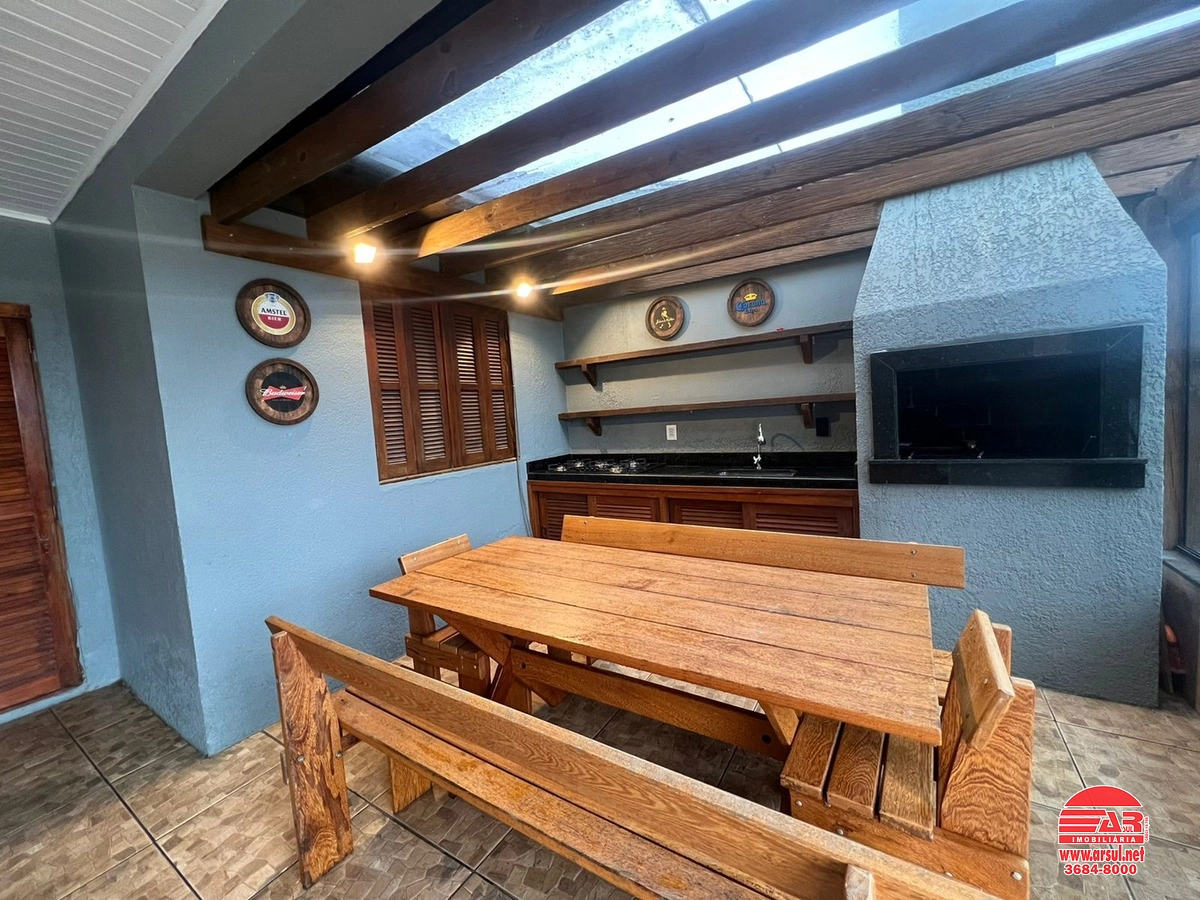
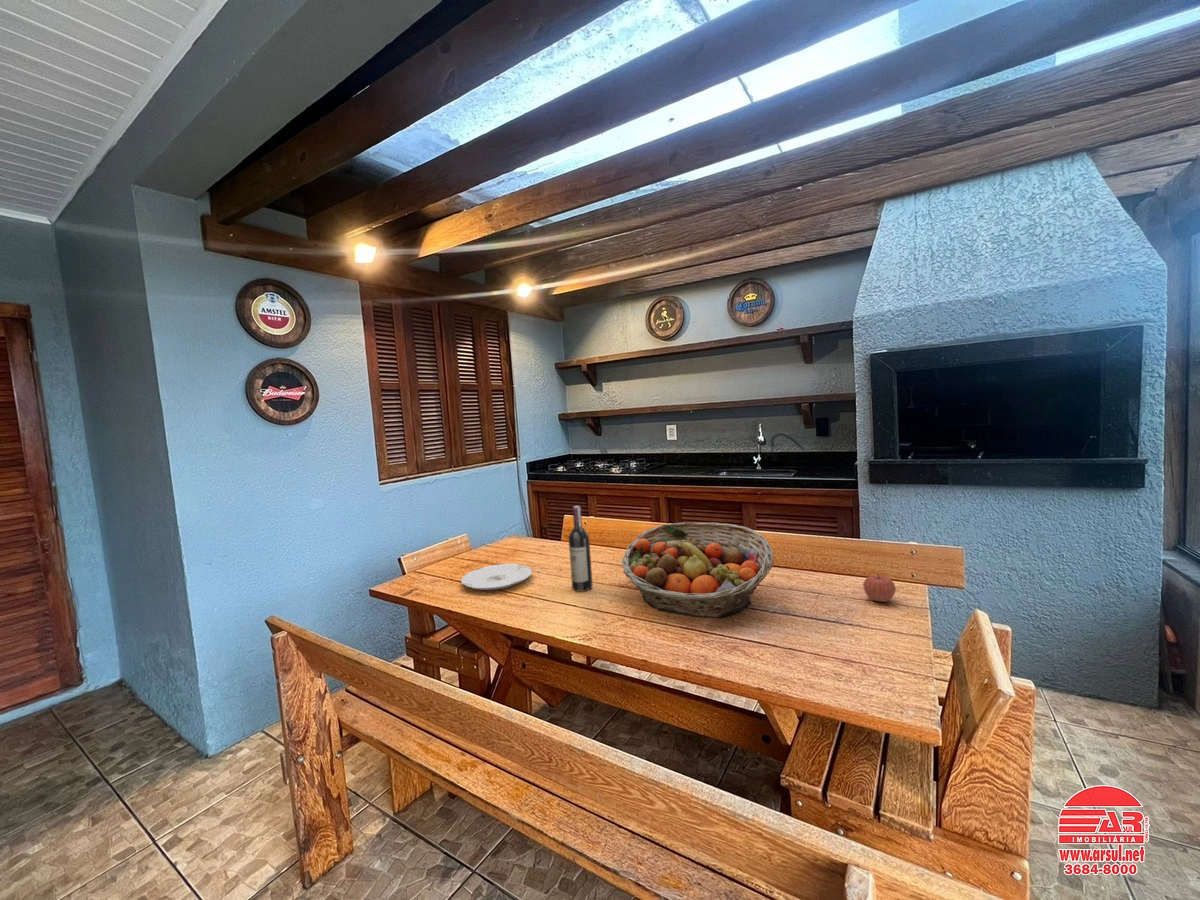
+ wine bottle (579, 547)
+ apple (879, 587)
+ plate (497, 577)
+ fruit basket (694, 566)
